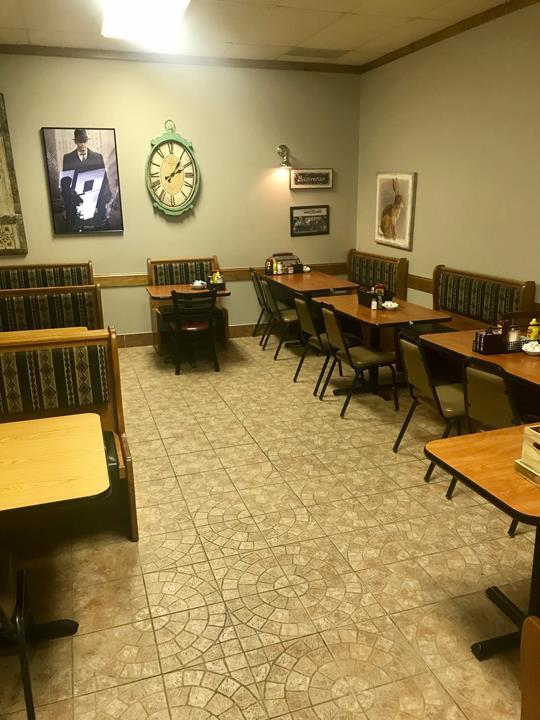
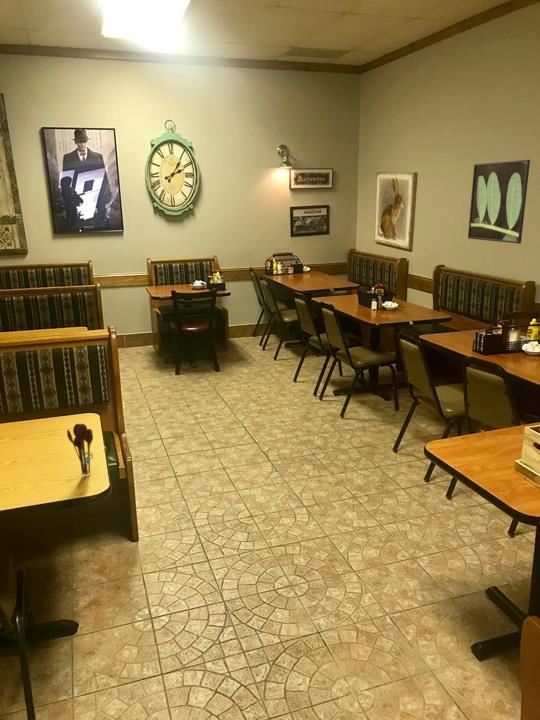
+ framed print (496, 202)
+ utensil holder (82, 448)
